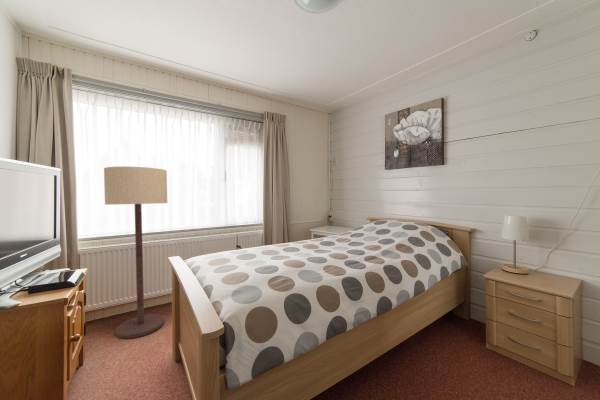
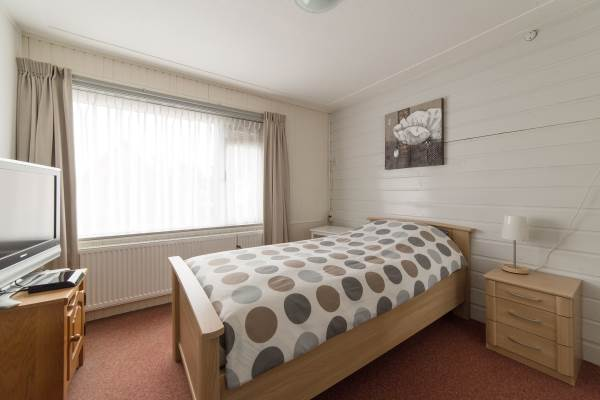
- floor lamp (139, 248)
